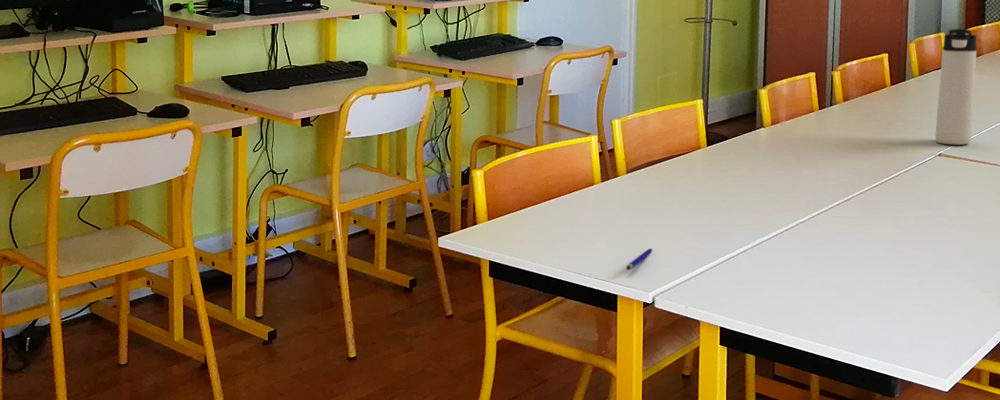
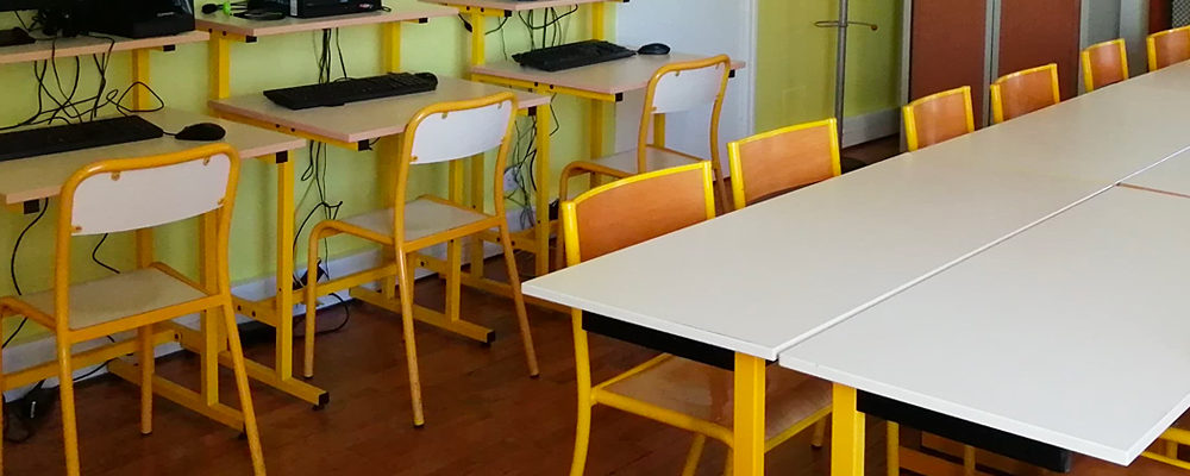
- pen (639, 259)
- thermos bottle (956, 86)
